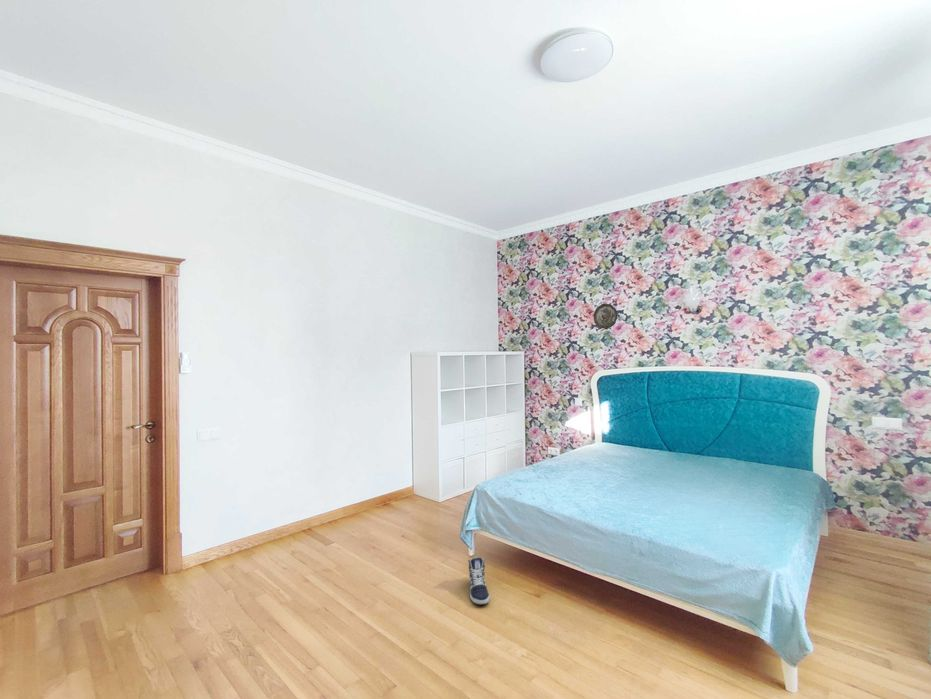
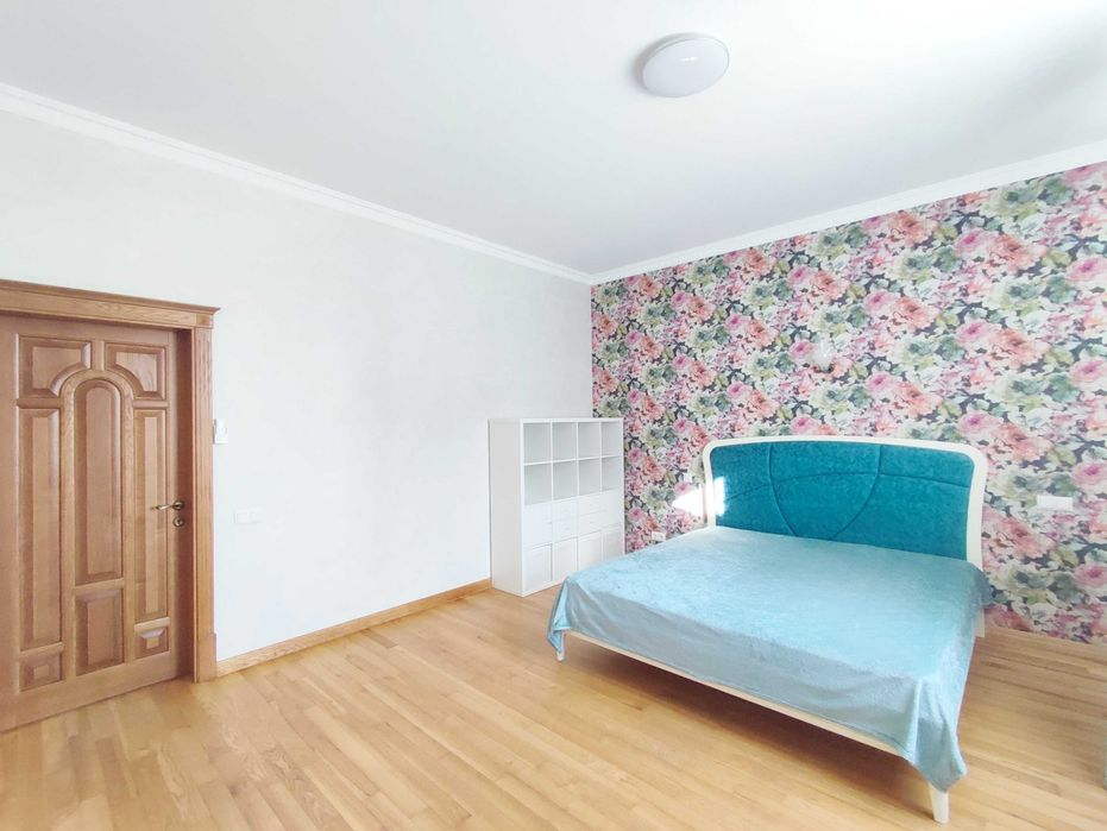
- decorative plate (605, 316)
- sneaker (478, 578)
